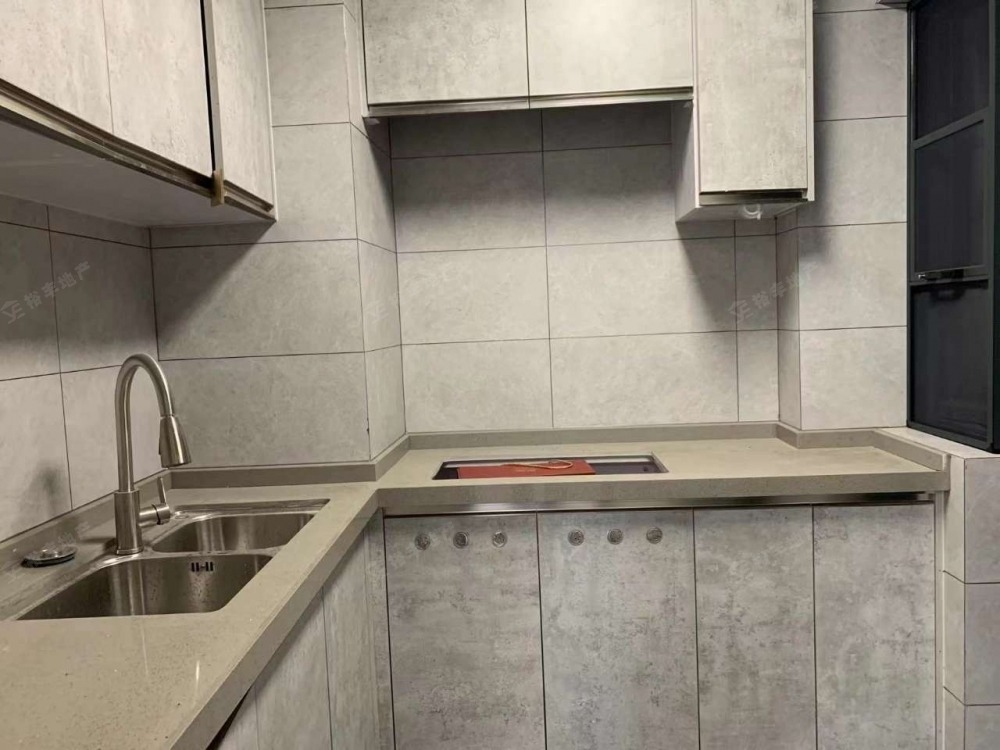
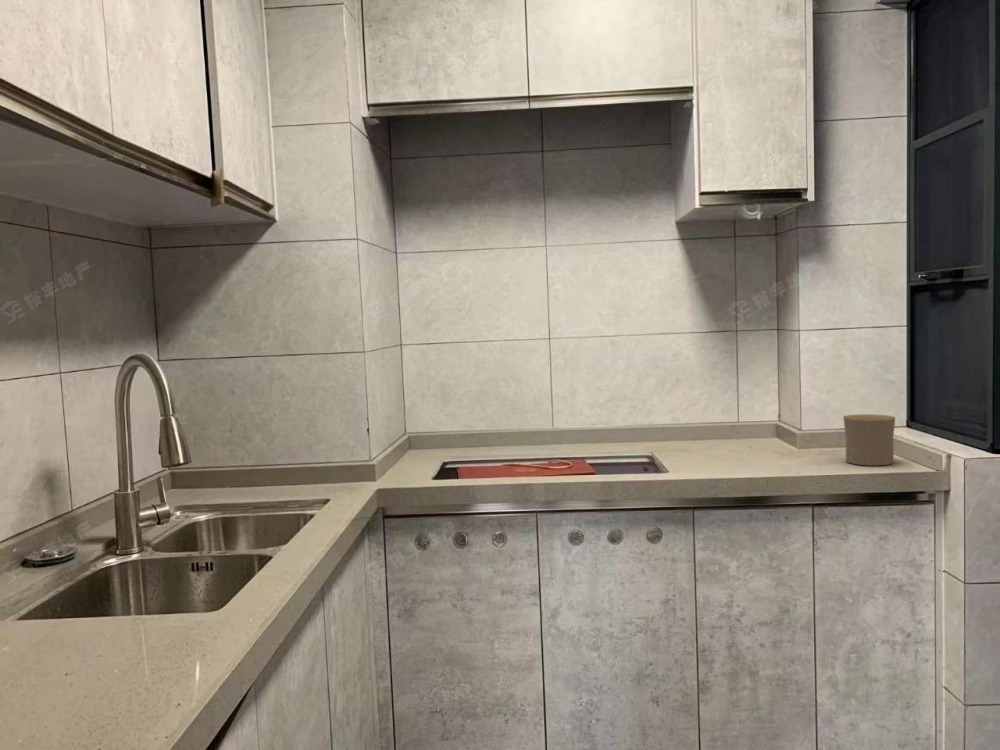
+ cup (869, 439)
